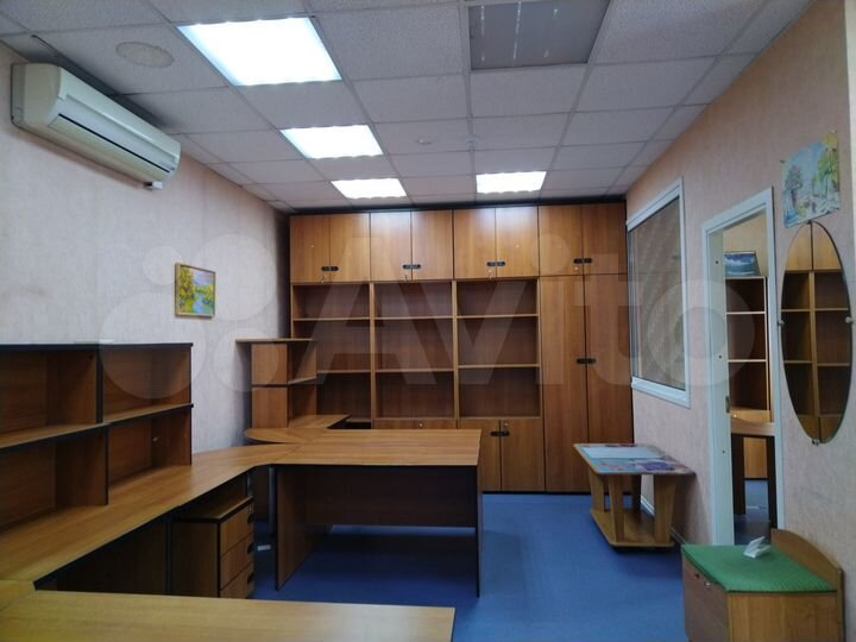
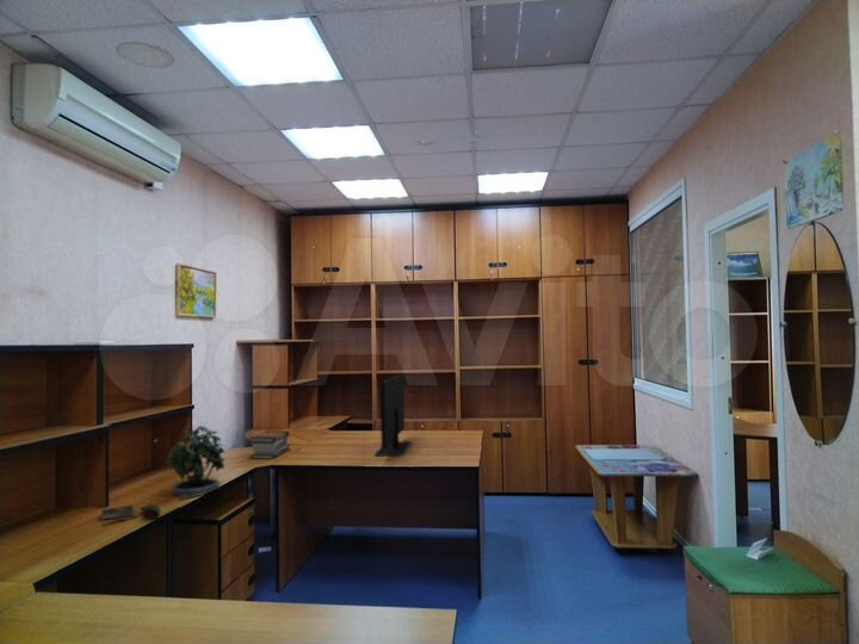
+ book (129, 510)
+ potted plant (196, 457)
+ monitor (394, 413)
+ book stack (270, 444)
